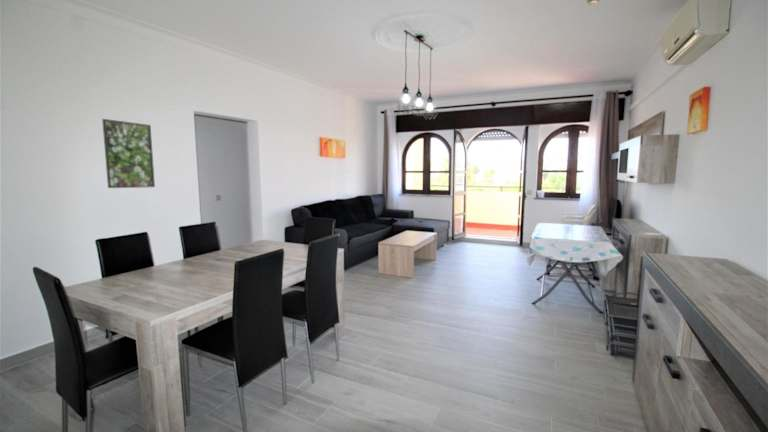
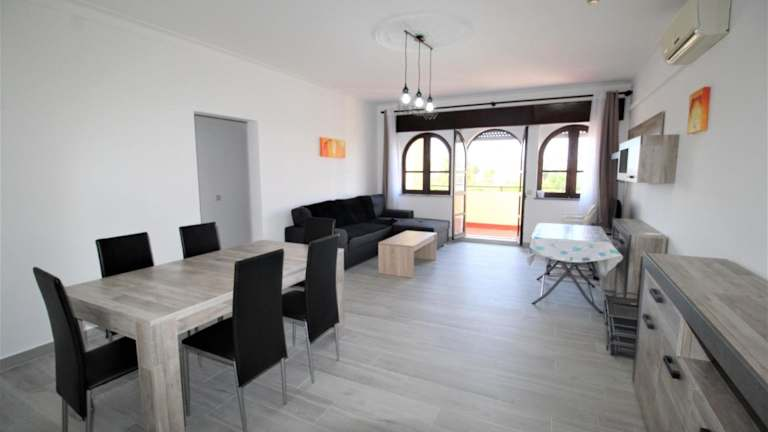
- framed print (130, 155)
